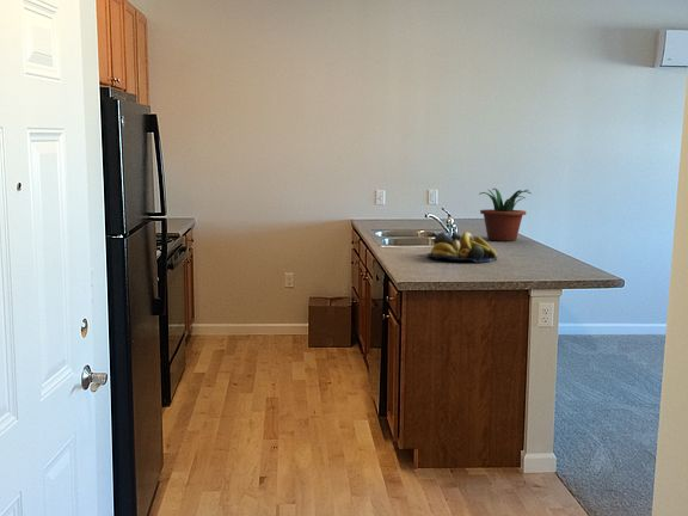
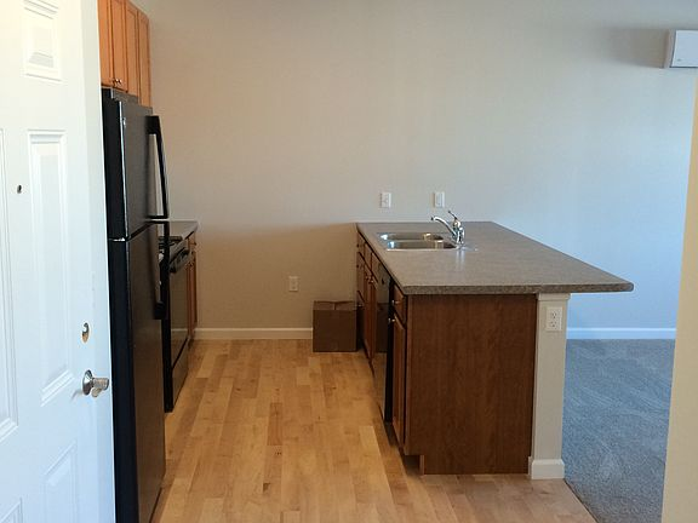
- potted plant (505, 214)
- fruit bowl (461, 245)
